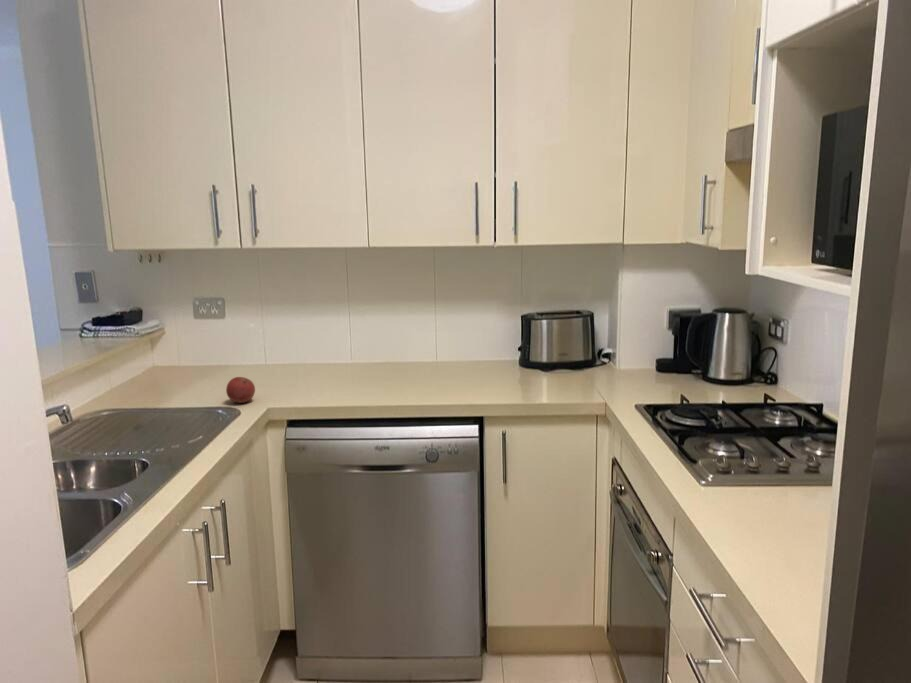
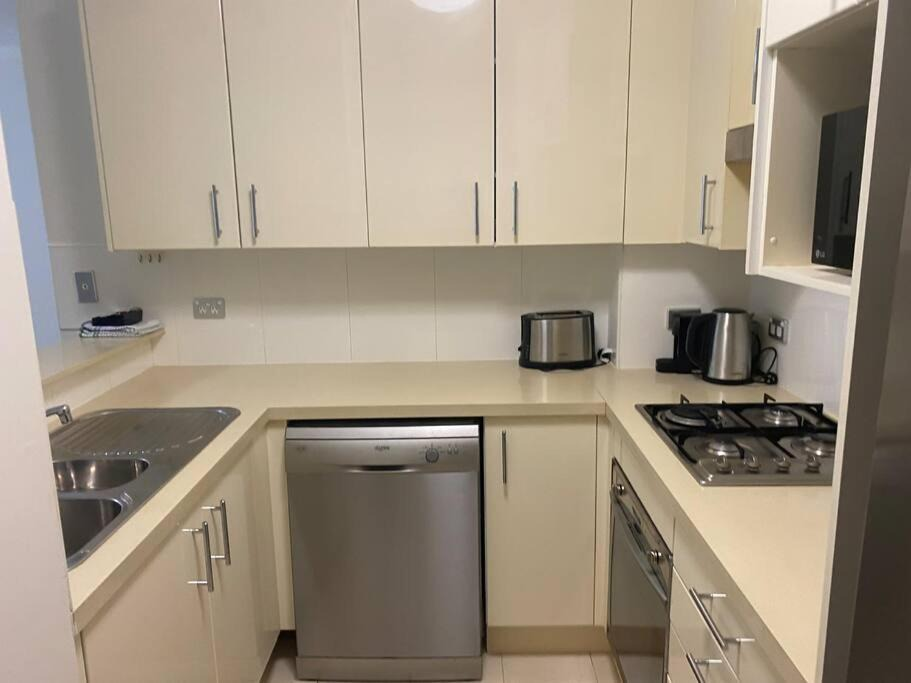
- apple (240, 389)
